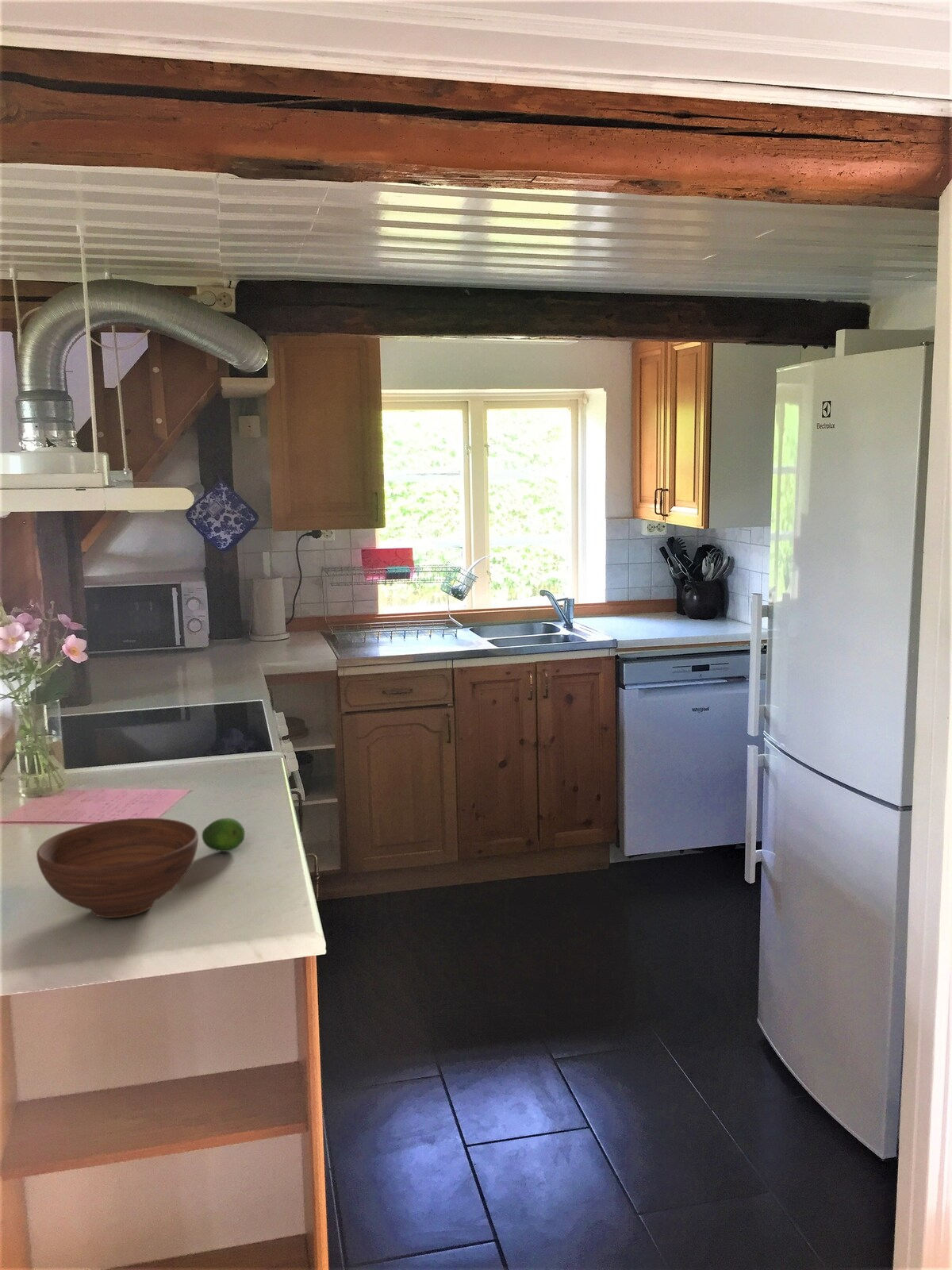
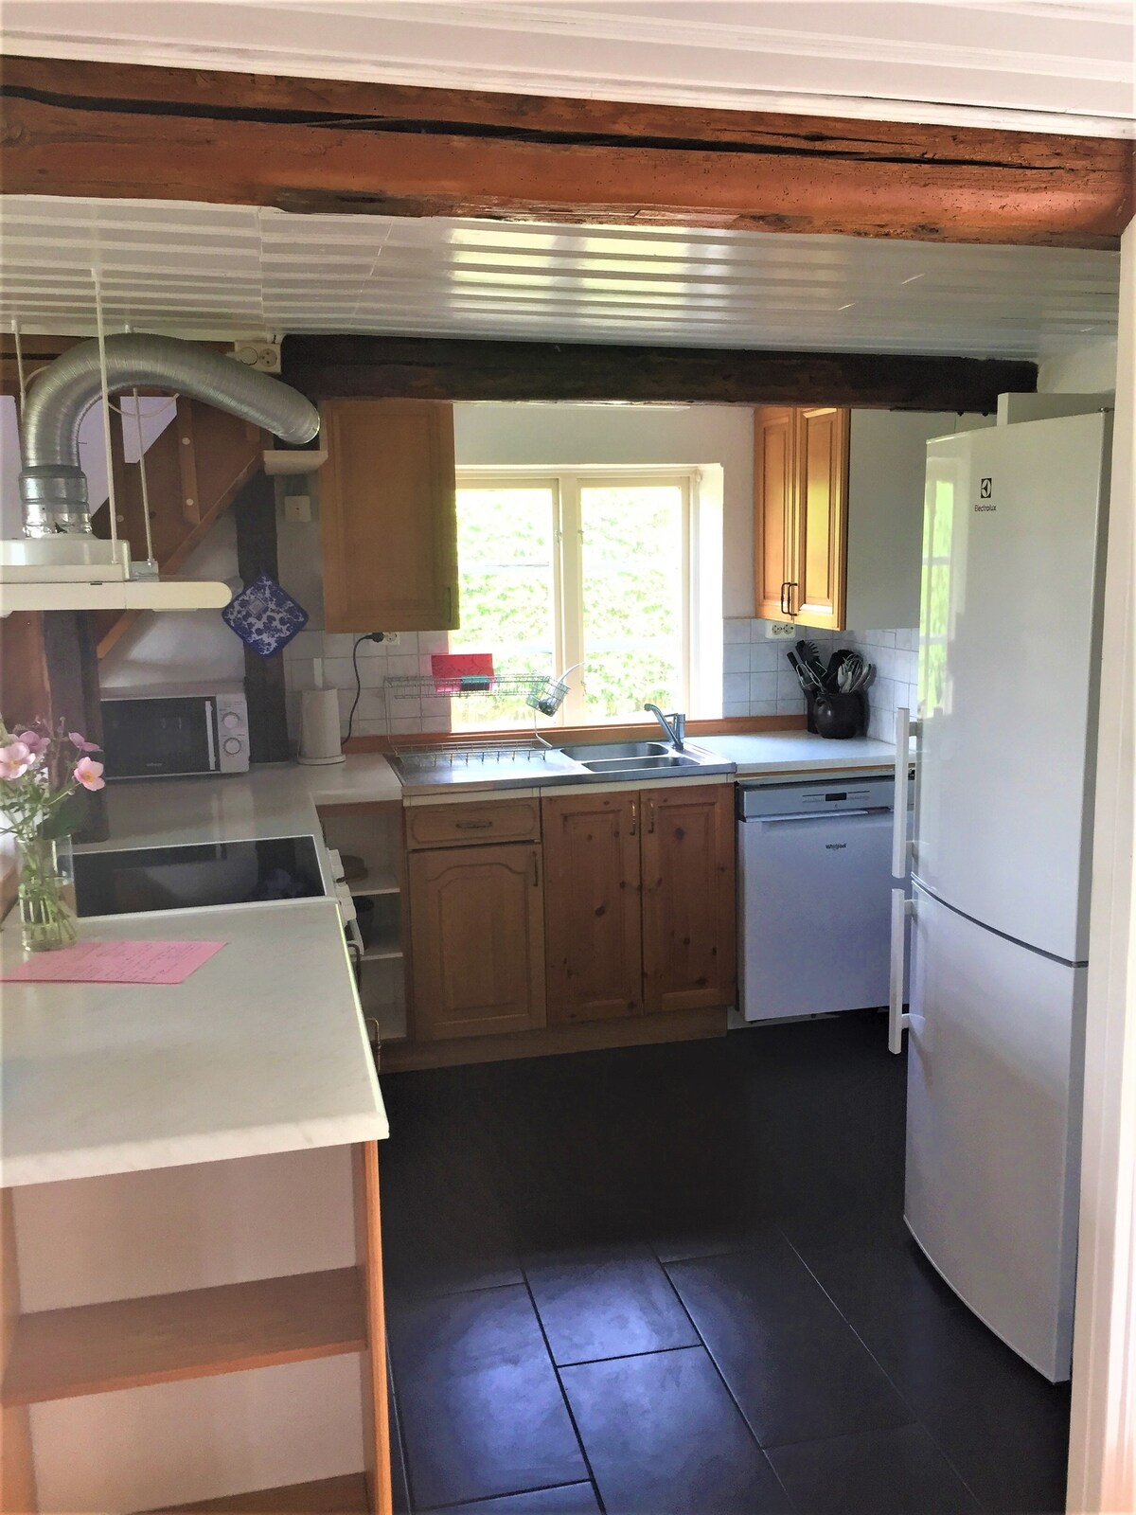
- fruit (223, 834)
- bowl (121, 874)
